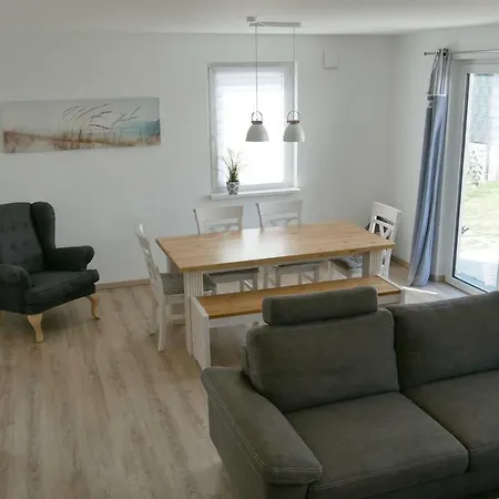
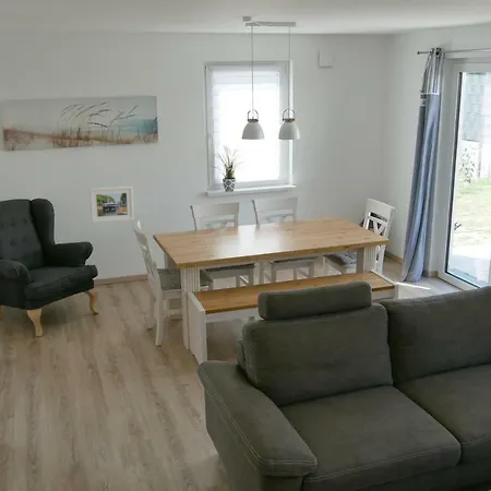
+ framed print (111, 204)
